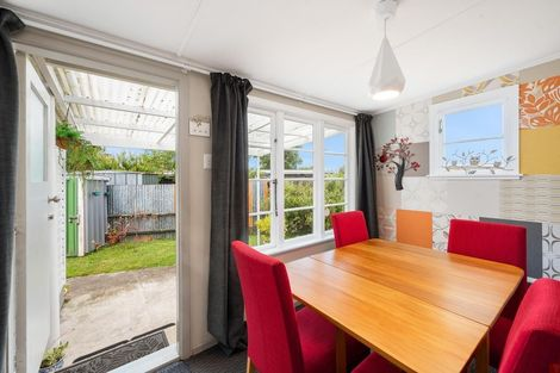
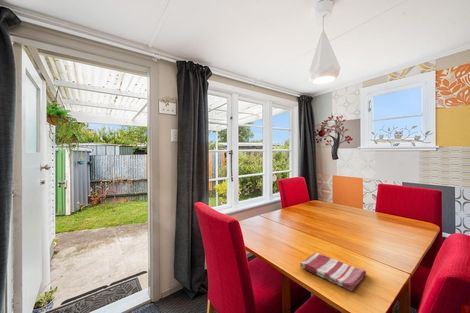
+ dish towel (331, 267)
